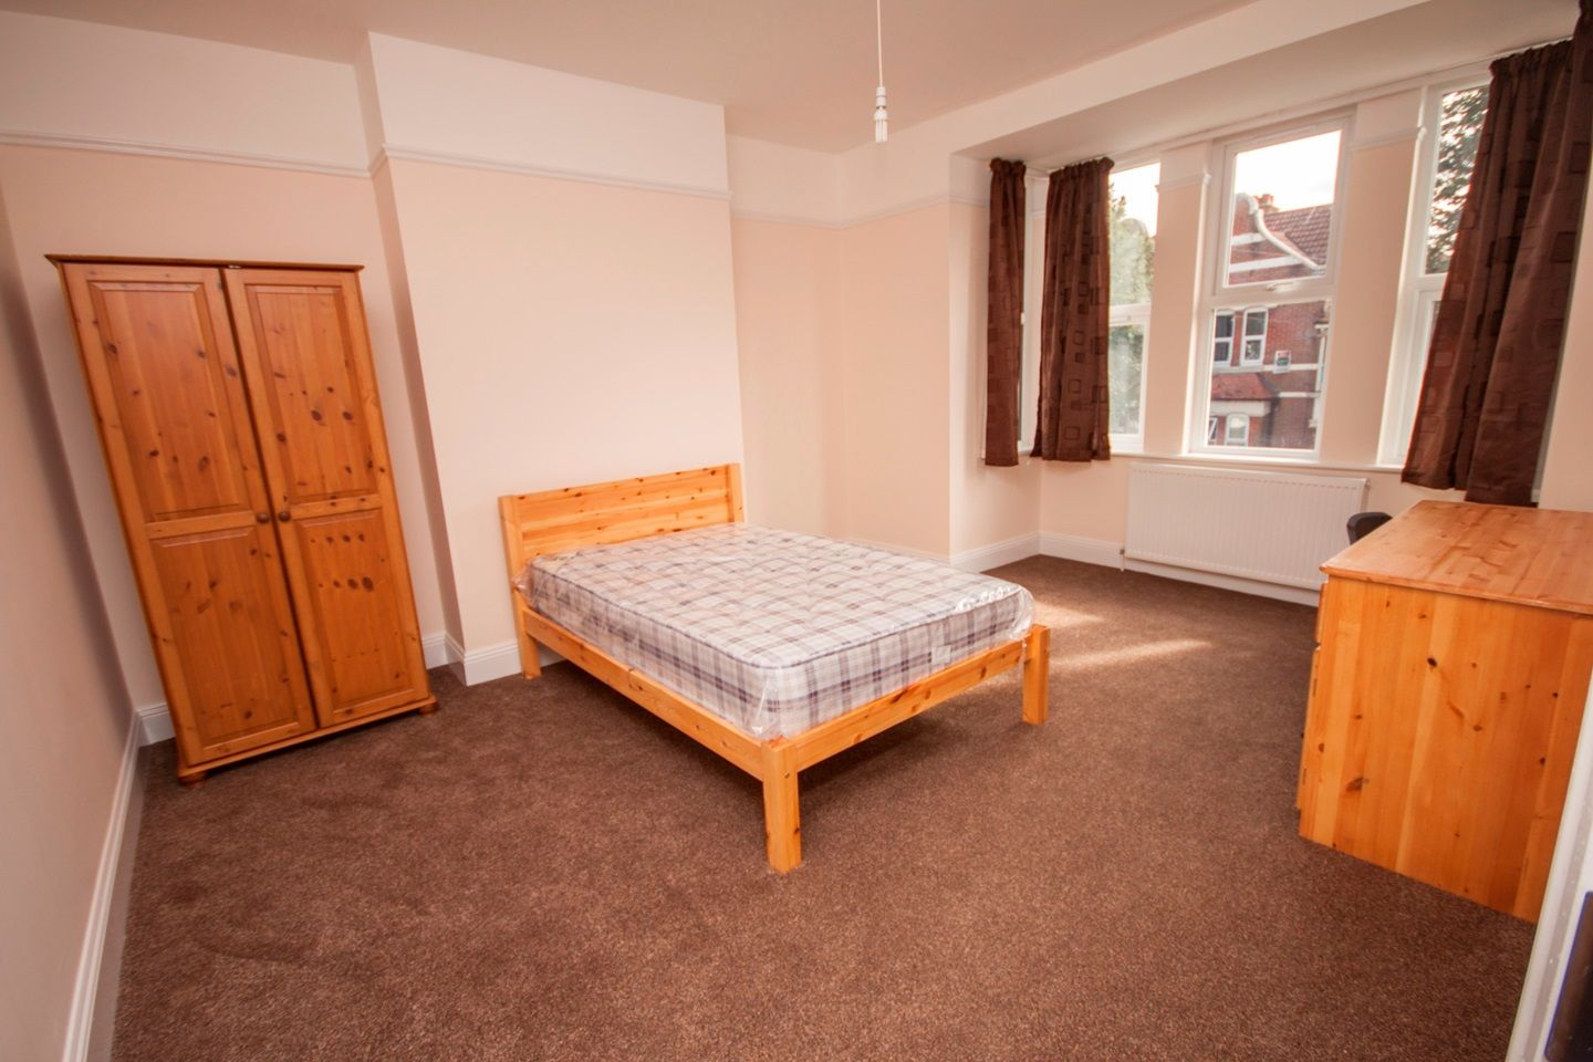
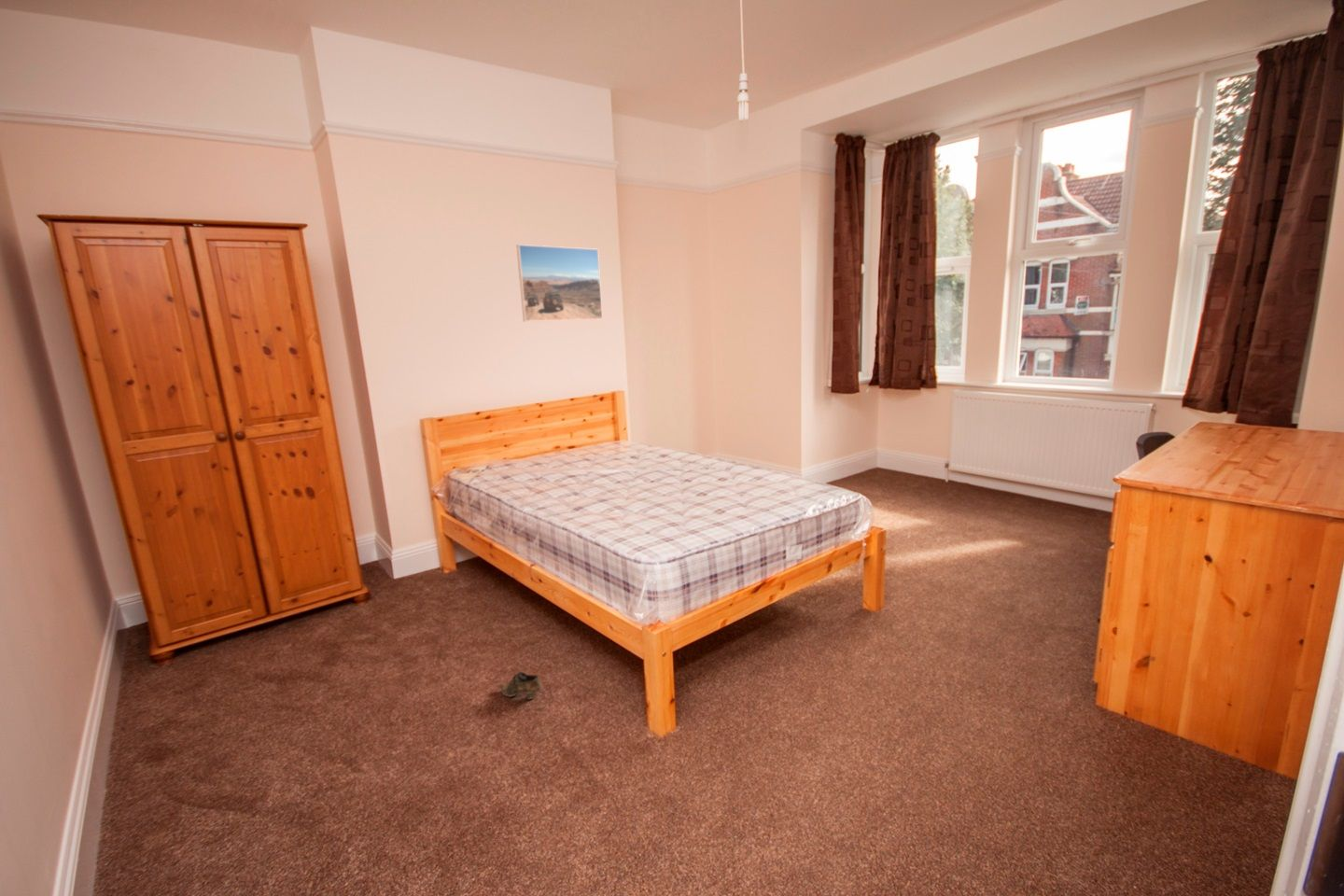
+ shoe (519, 683)
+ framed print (561, 284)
